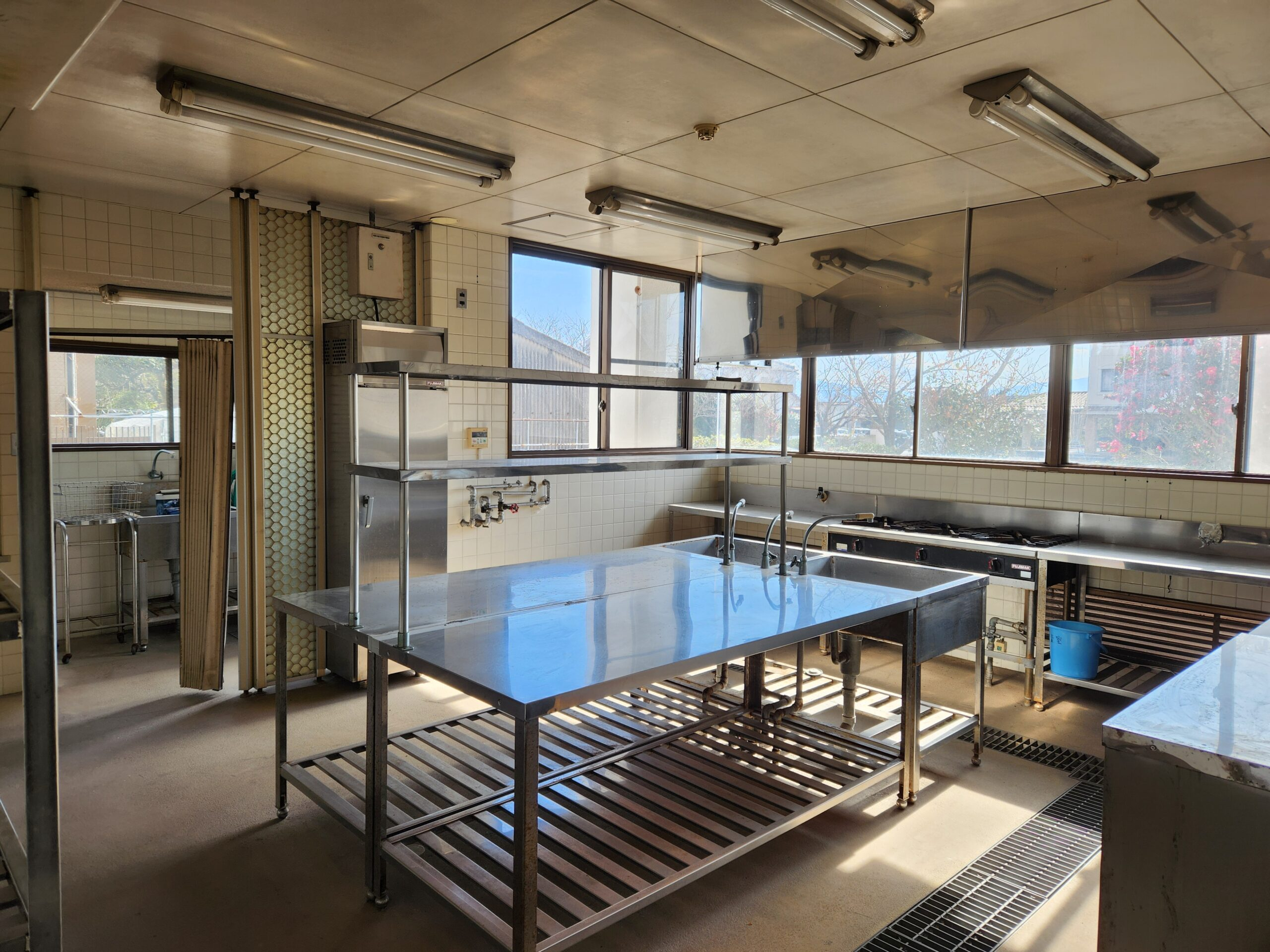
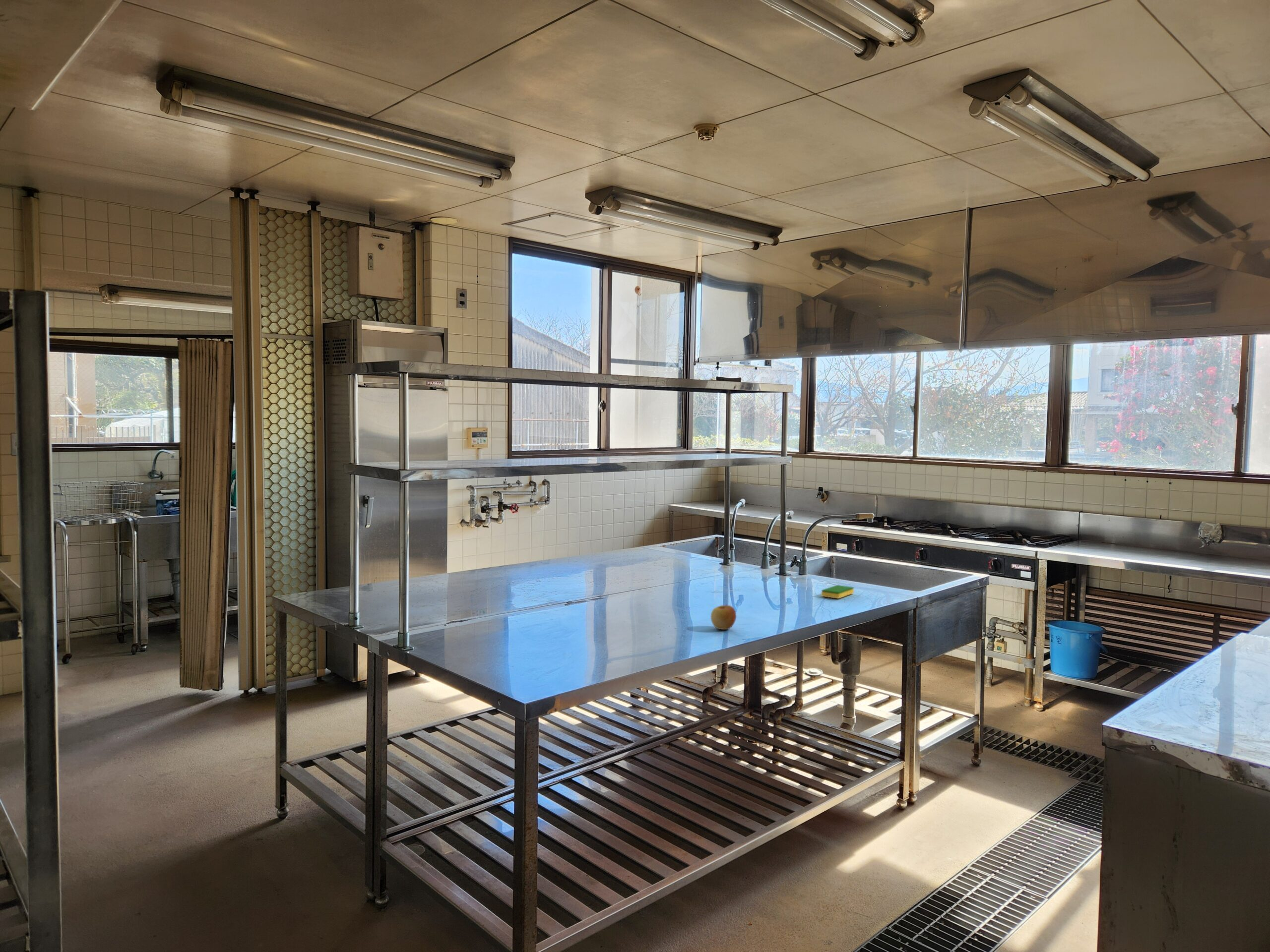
+ dish sponge (837, 592)
+ apple (723, 616)
